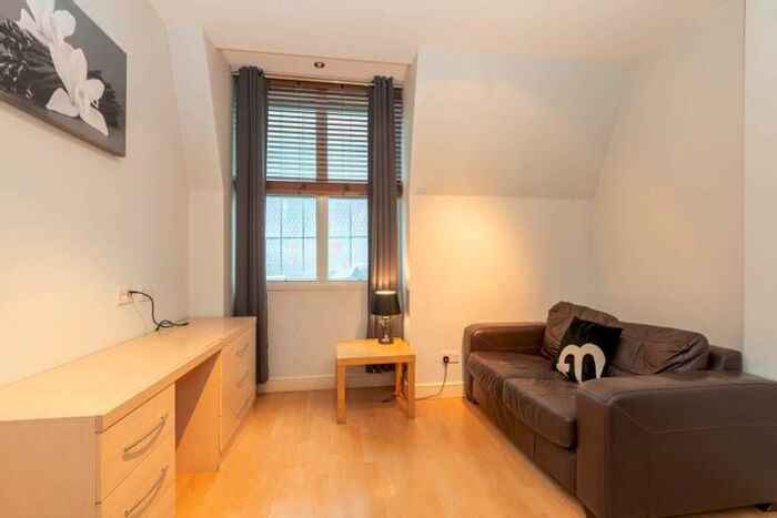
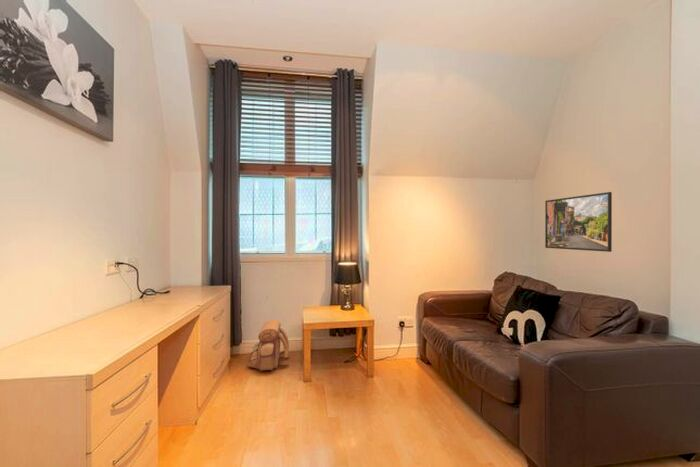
+ backpack (269, 343)
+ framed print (574, 223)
